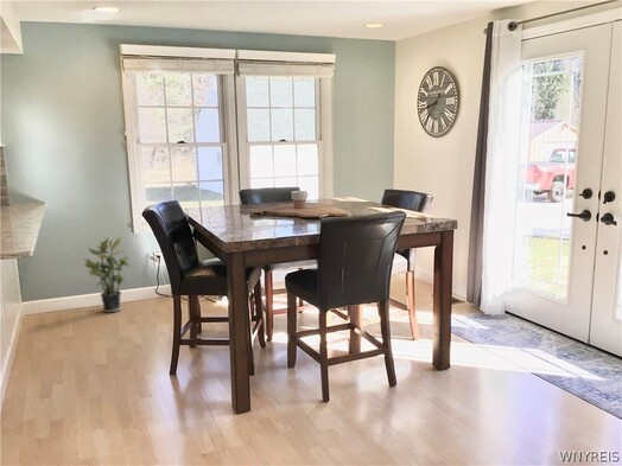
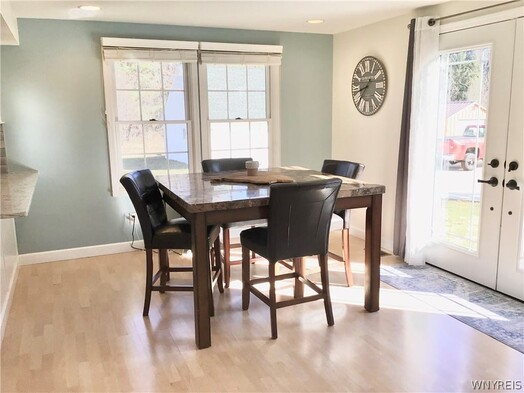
- potted plant (107, 273)
